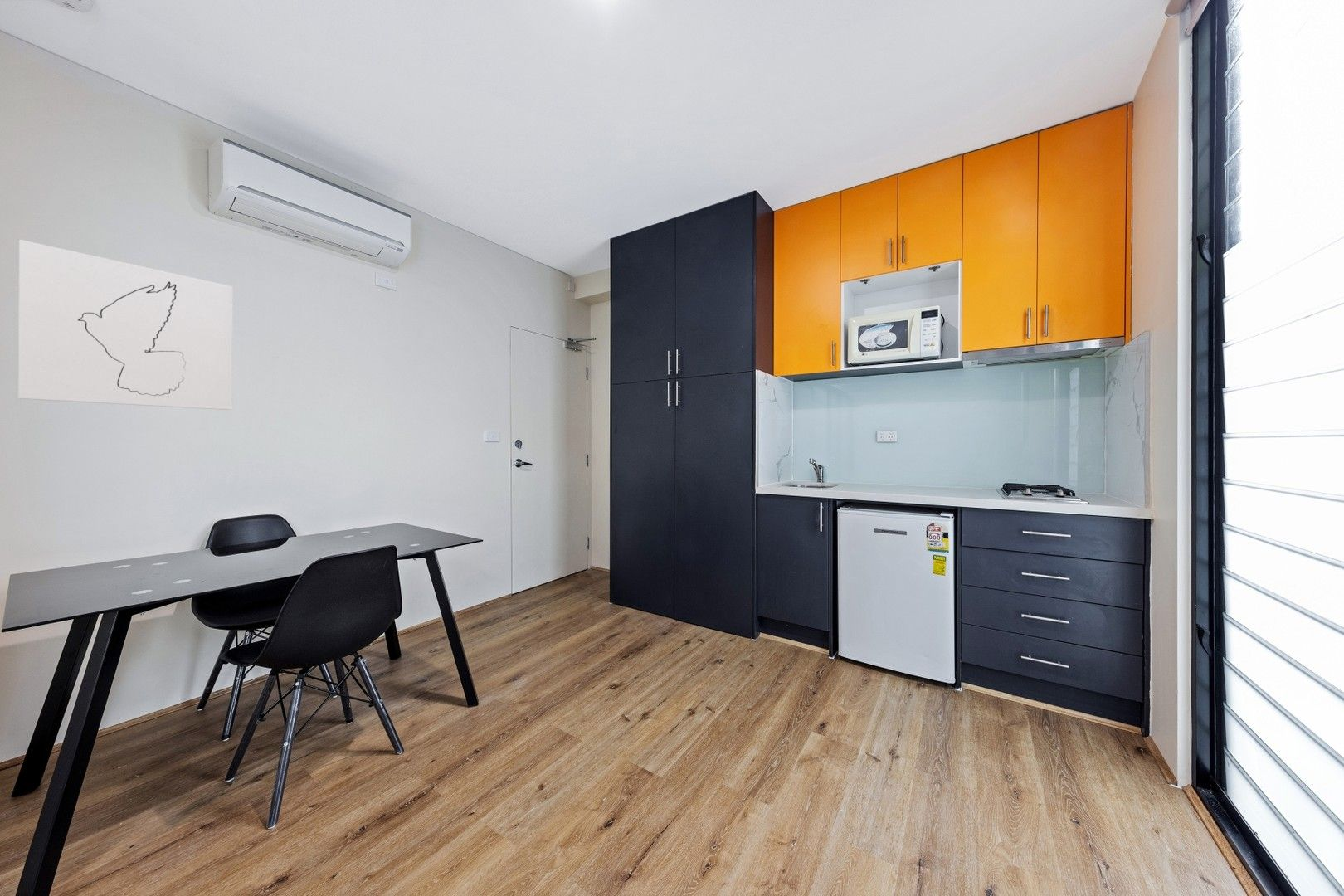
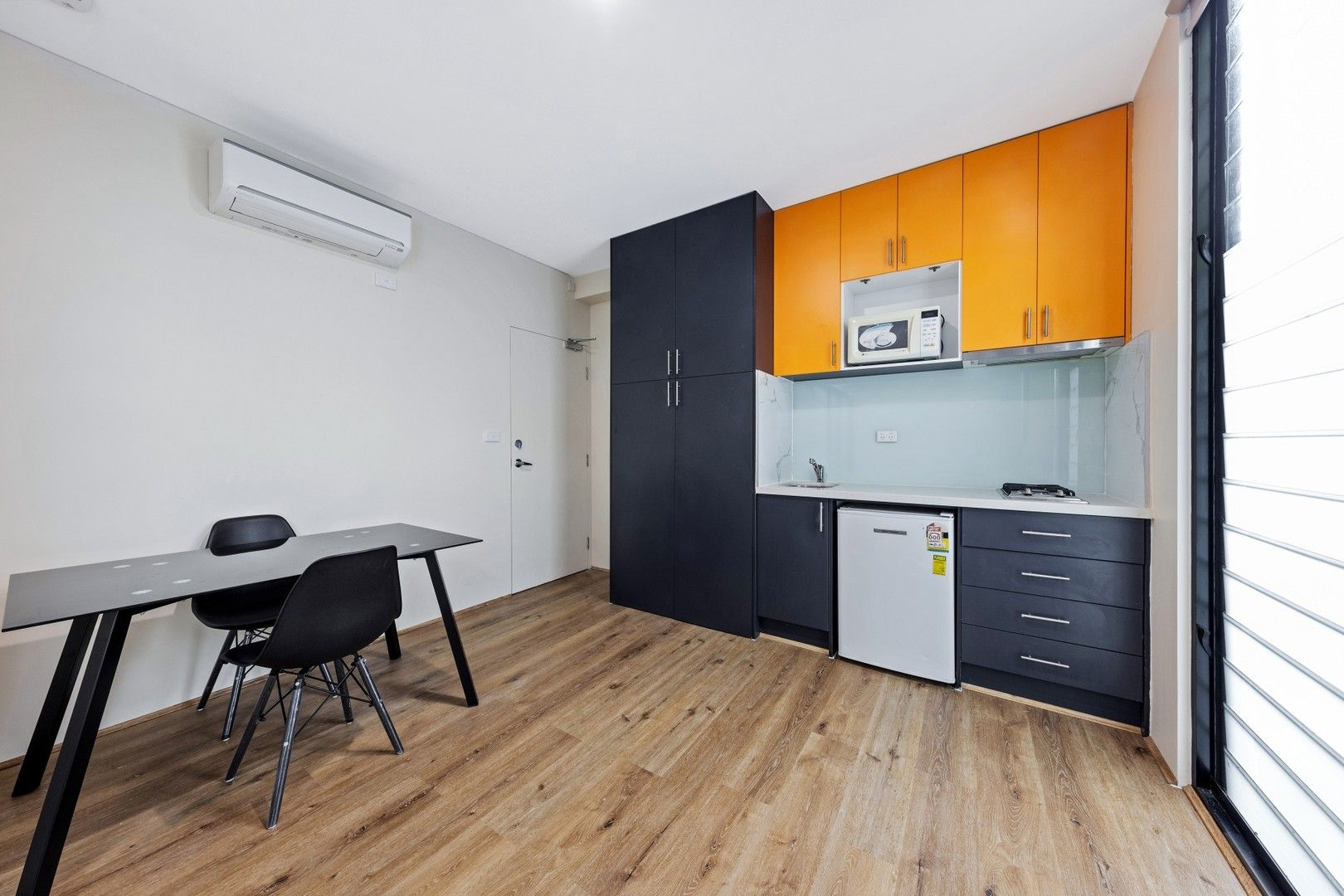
- wall art (138, 335)
